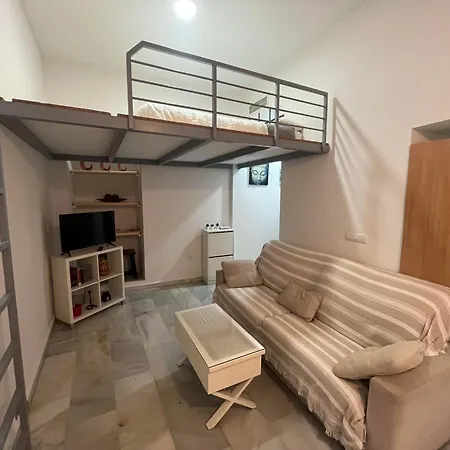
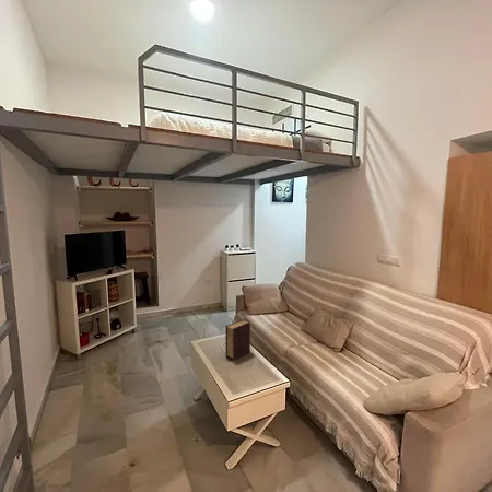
+ diary (238, 338)
